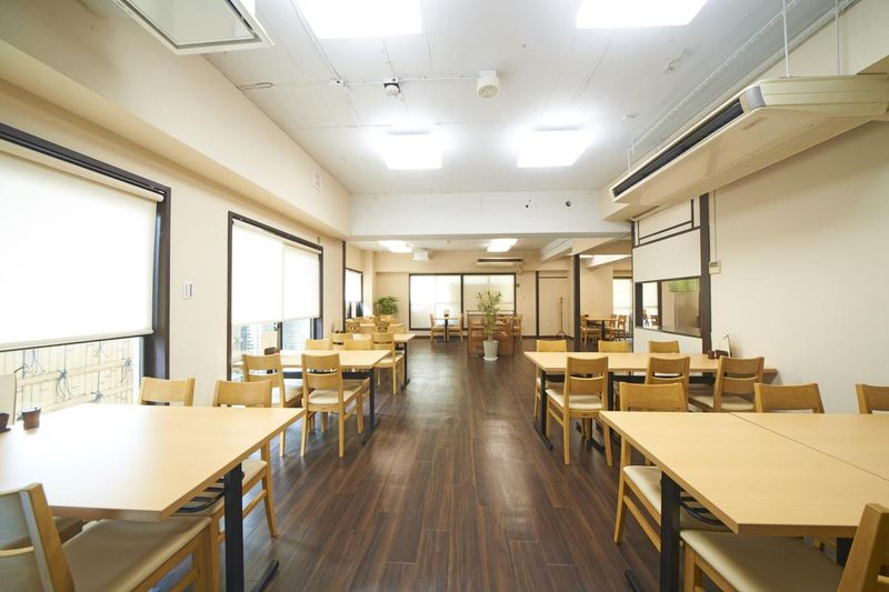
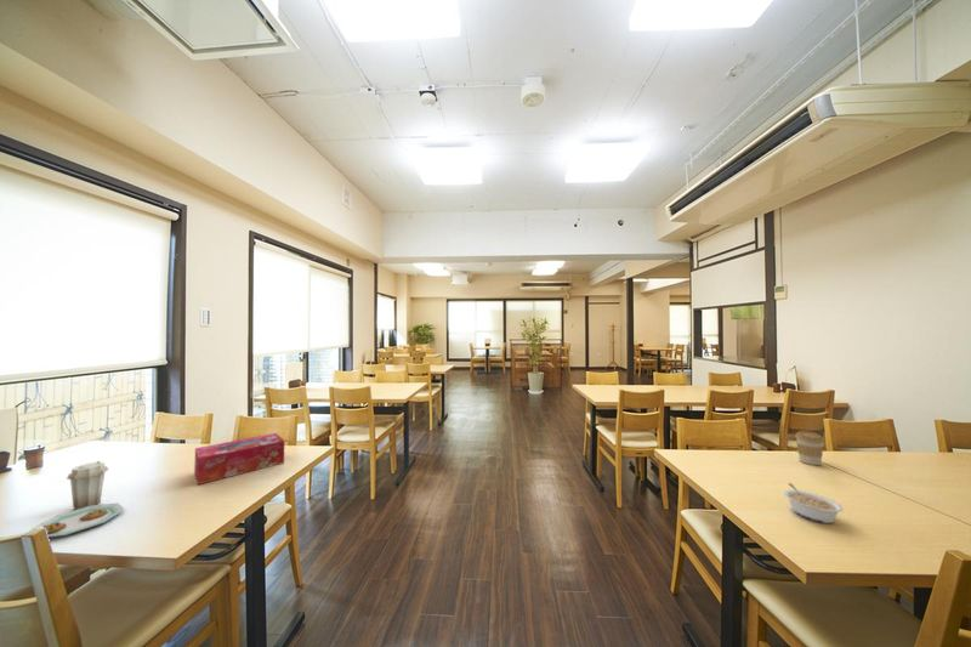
+ plate (86, 493)
+ coffee cup (810, 447)
+ tissue box (240, 455)
+ legume (810, 505)
